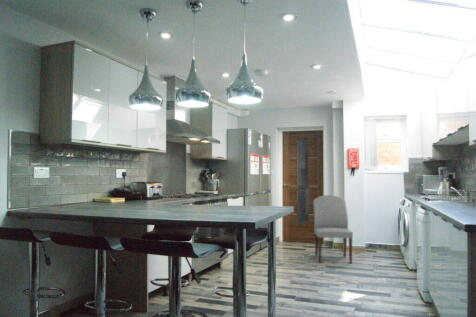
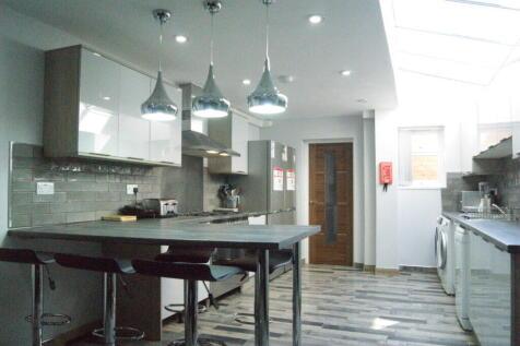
- chair (332, 227)
